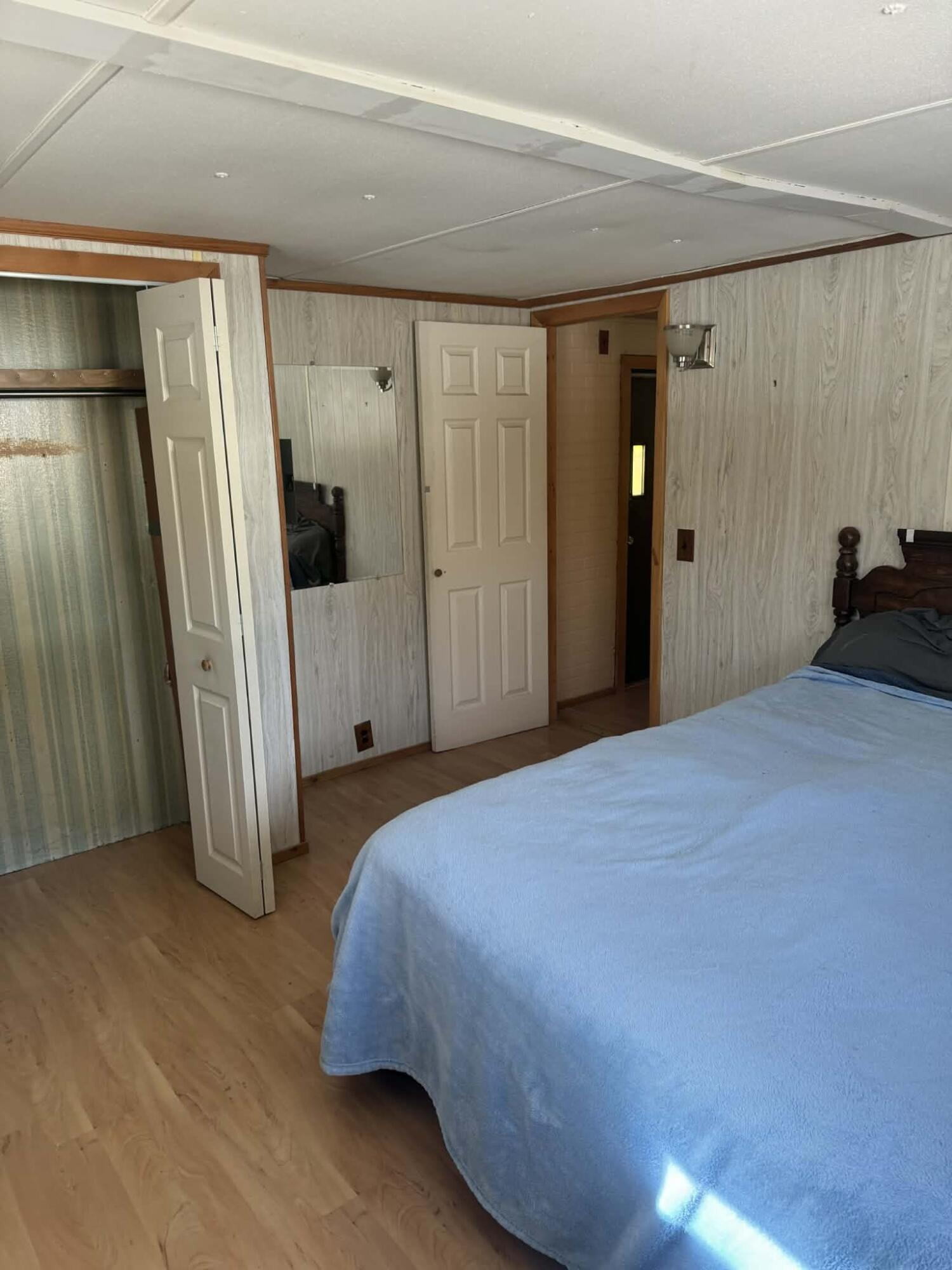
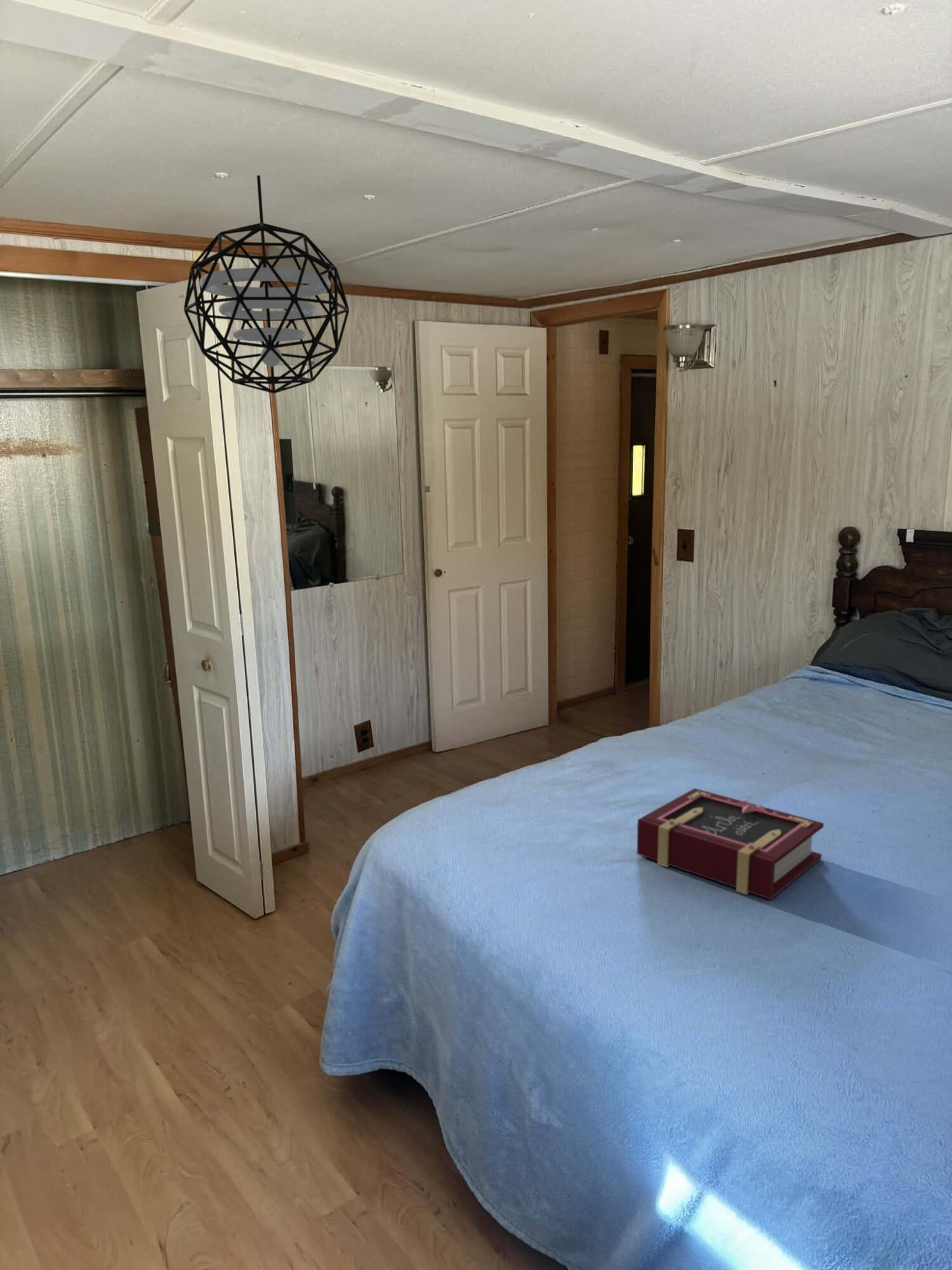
+ book (728, 838)
+ pendant light (266, 287)
